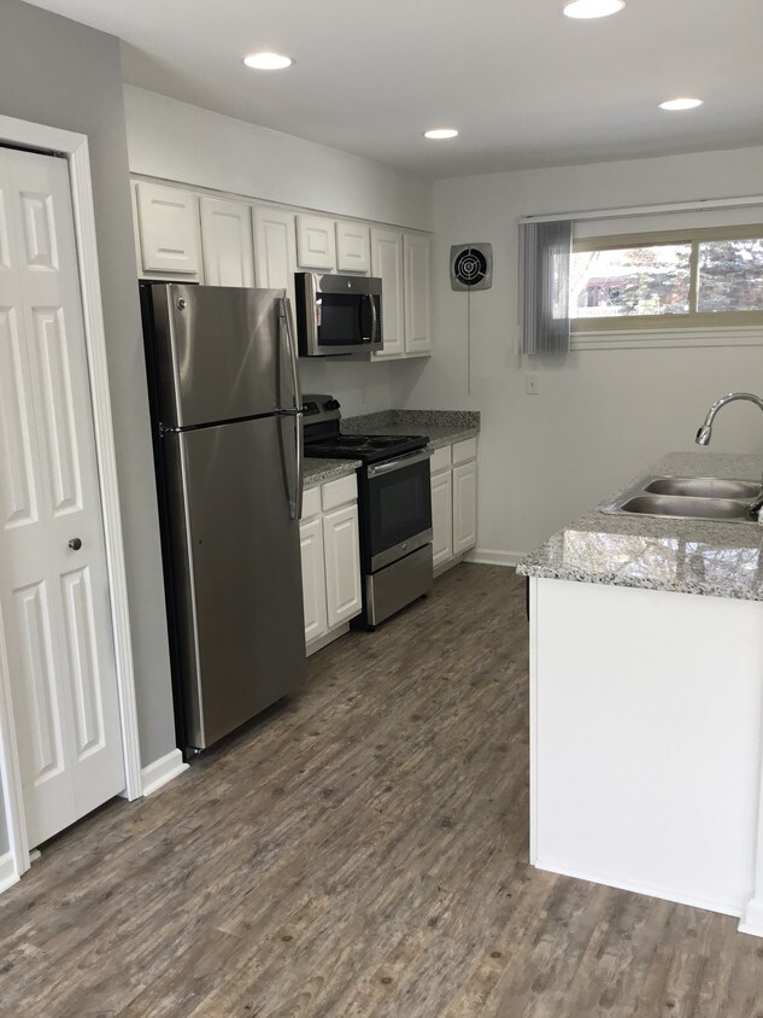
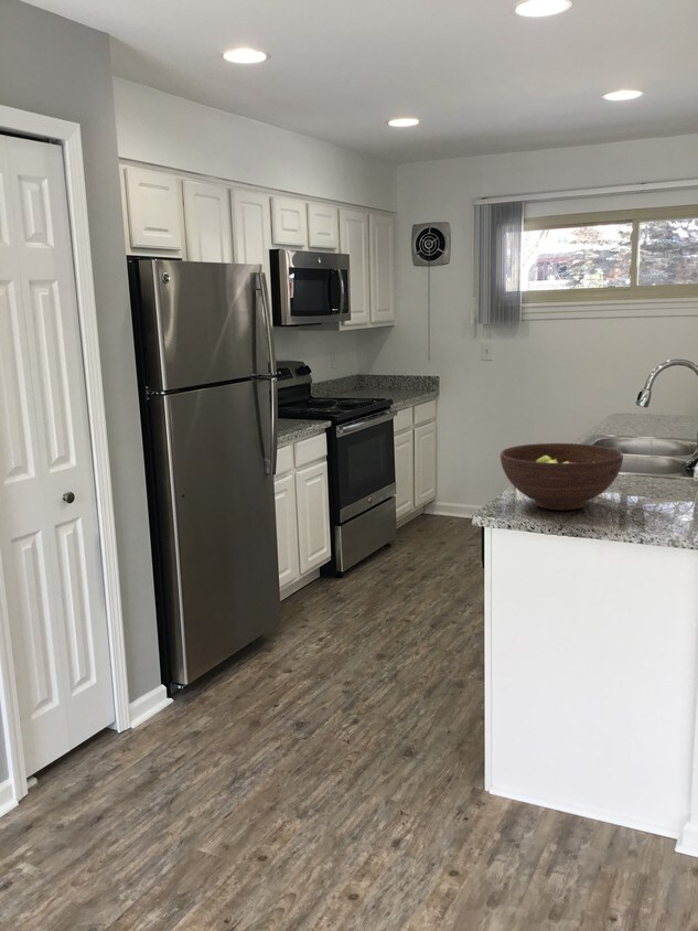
+ fruit bowl (559, 479)
